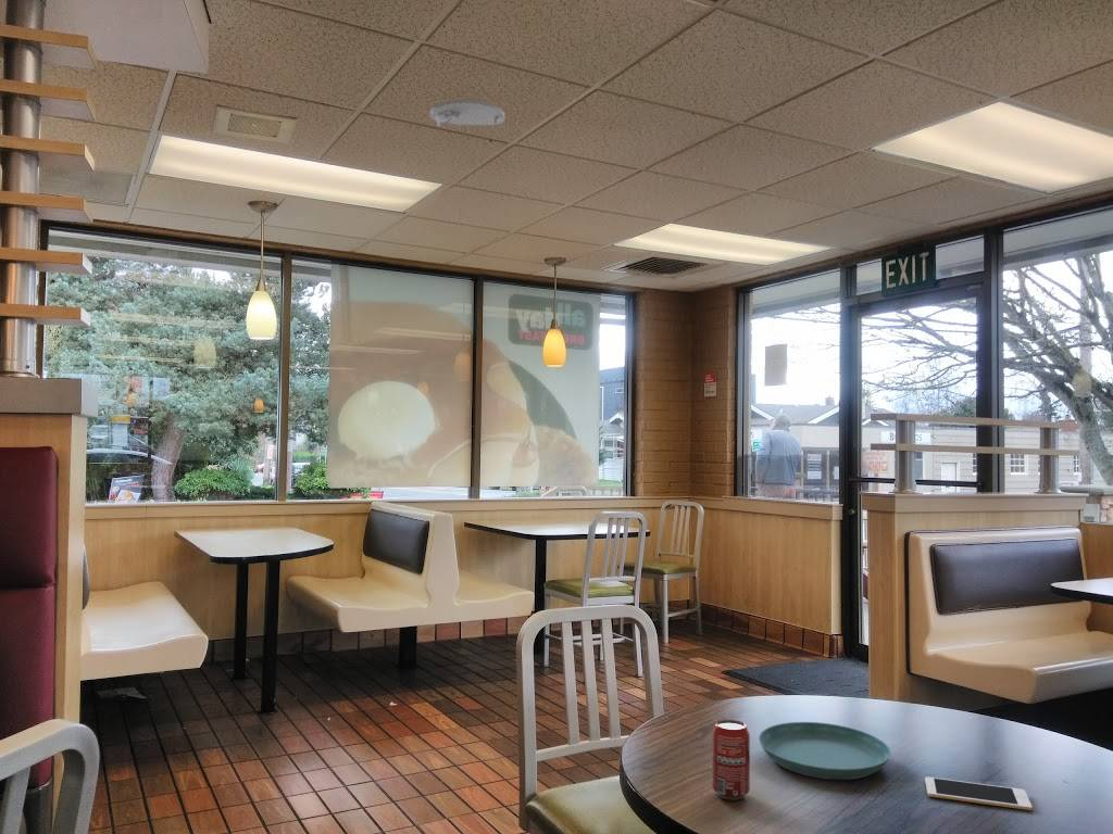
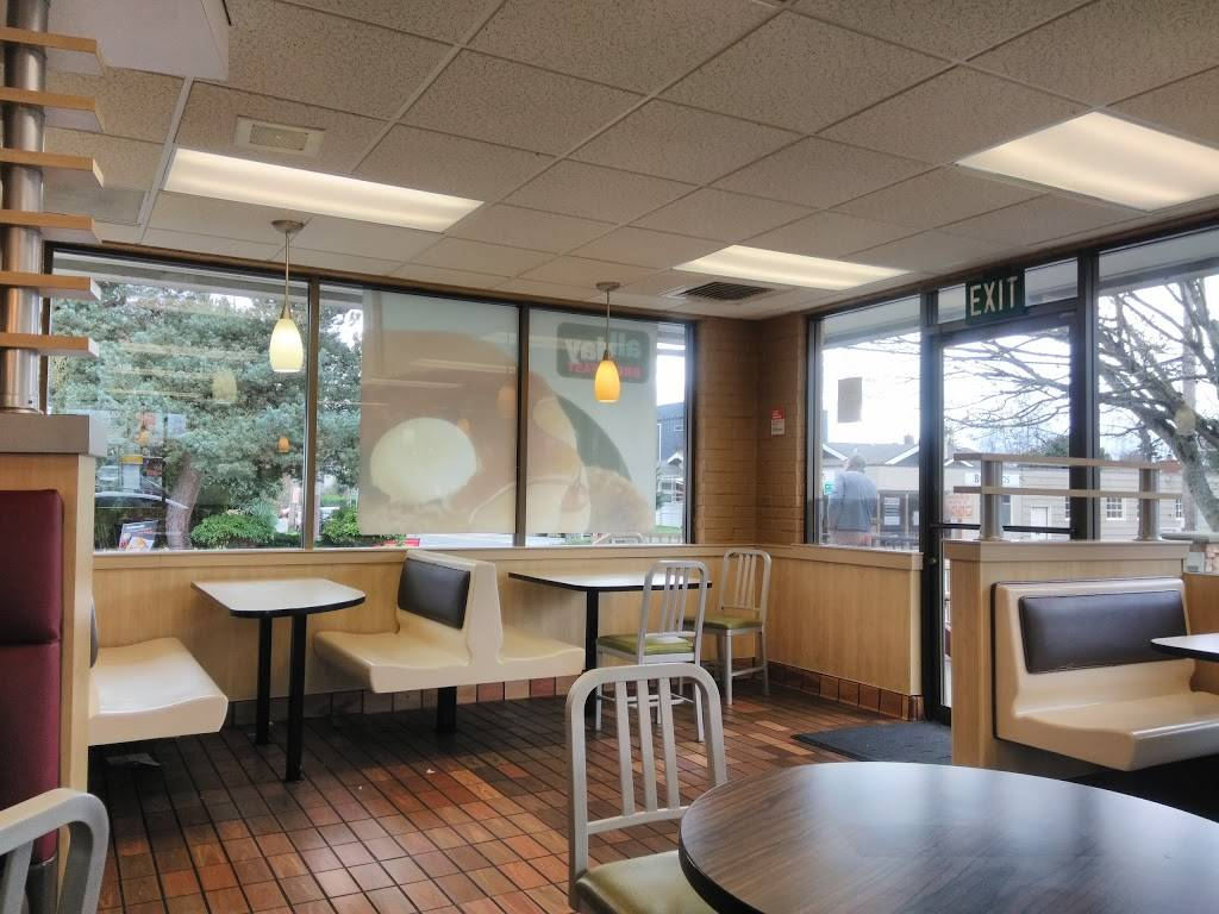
- saucer (823, 751)
- beverage can (730, 759)
- cell phone (976, 793)
- smoke detector (467, 116)
